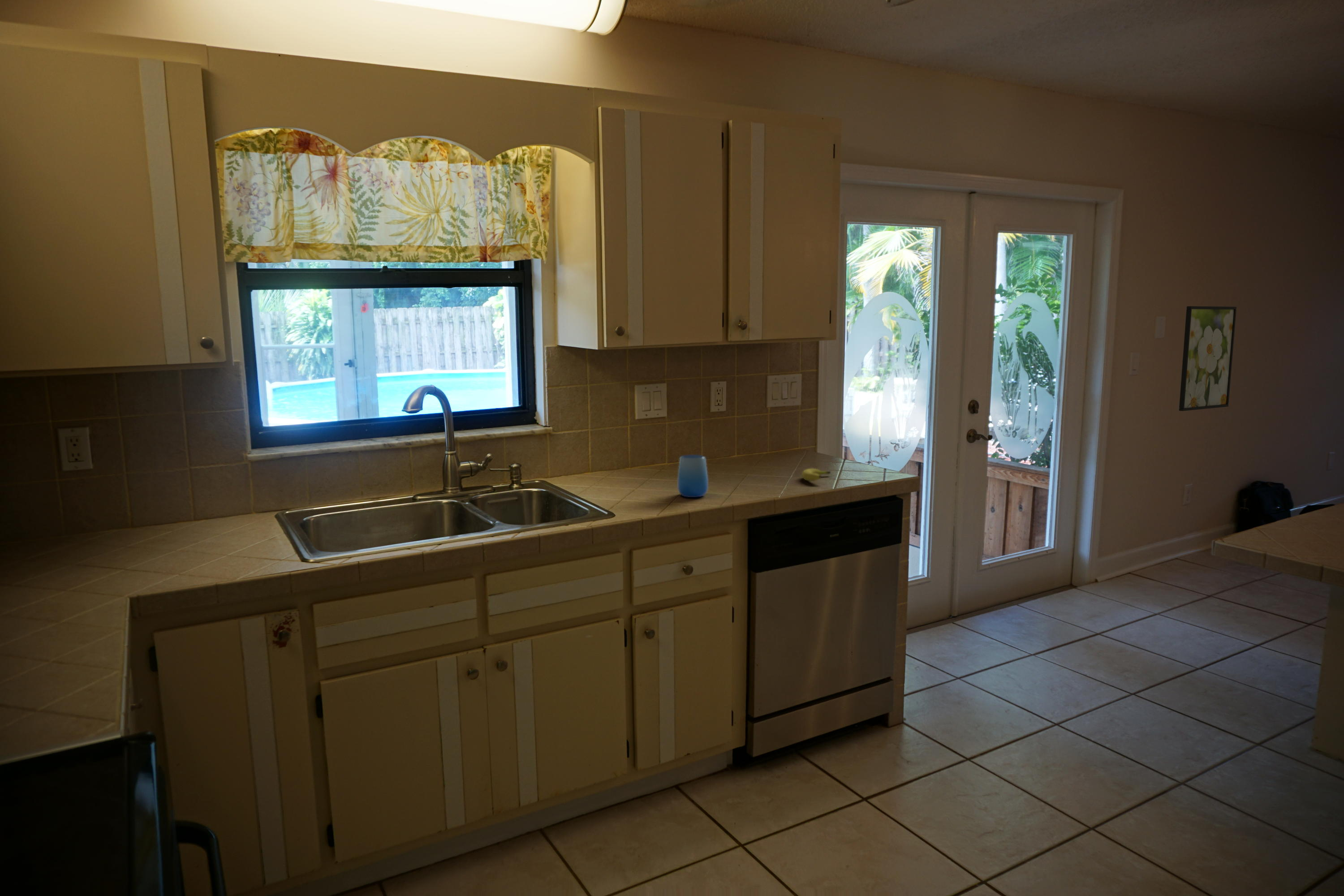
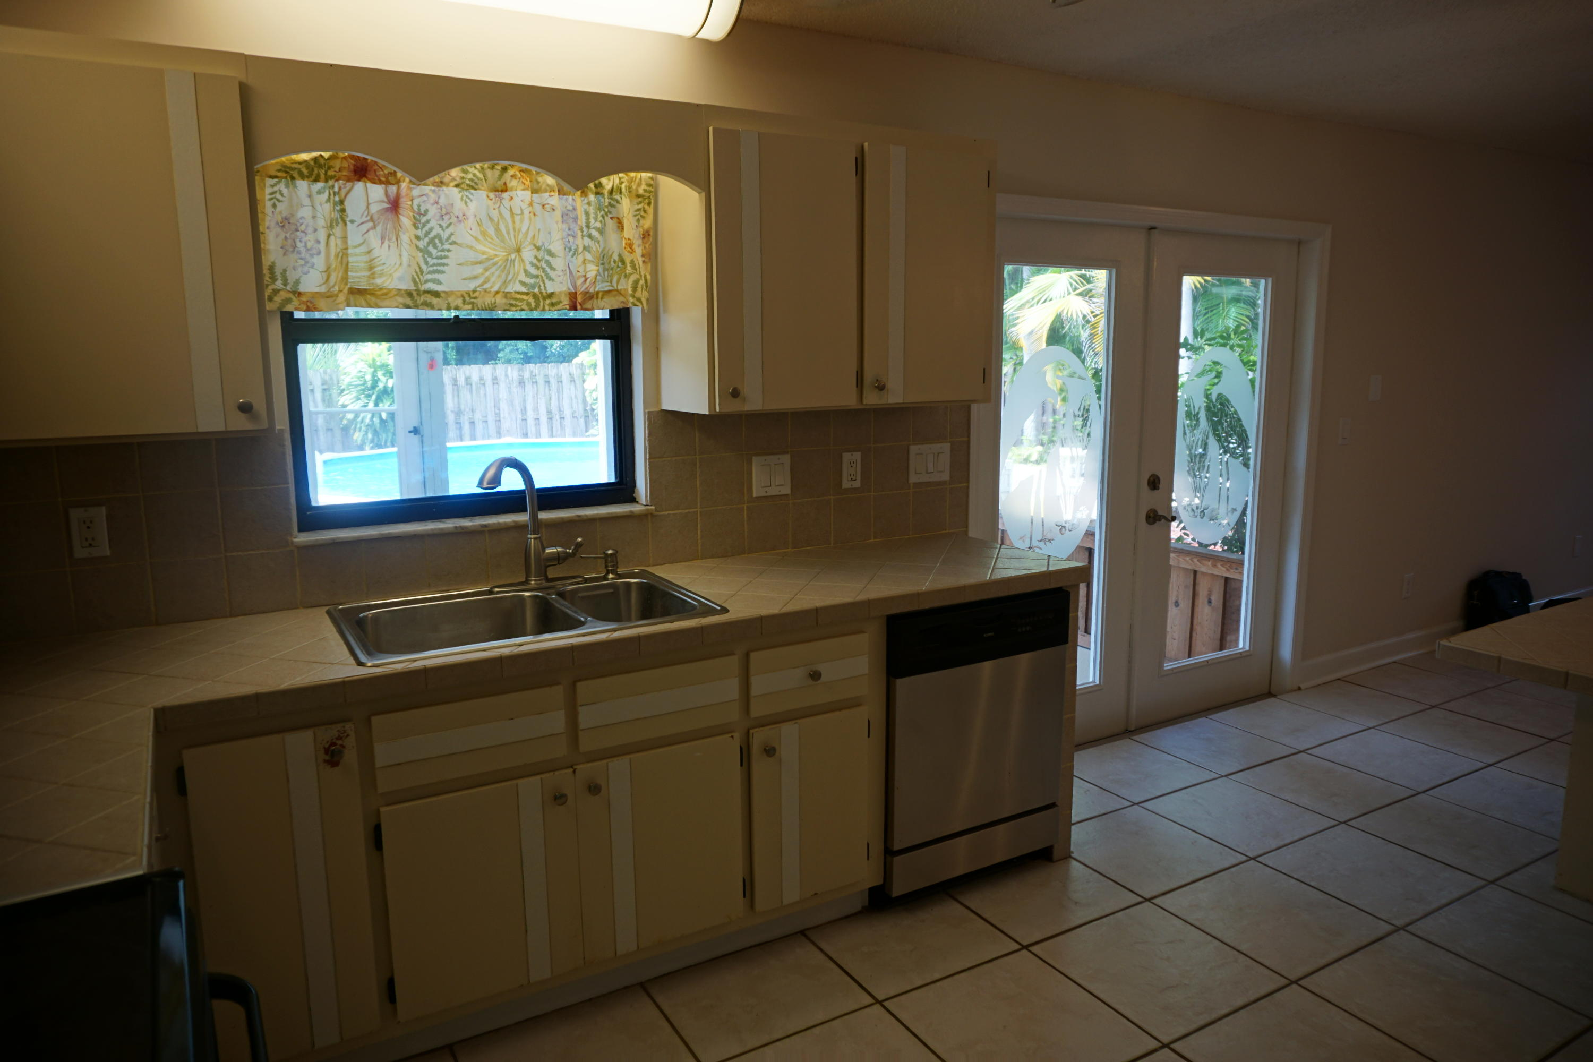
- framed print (1208, 358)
- cup (693, 476)
- fruit (818, 474)
